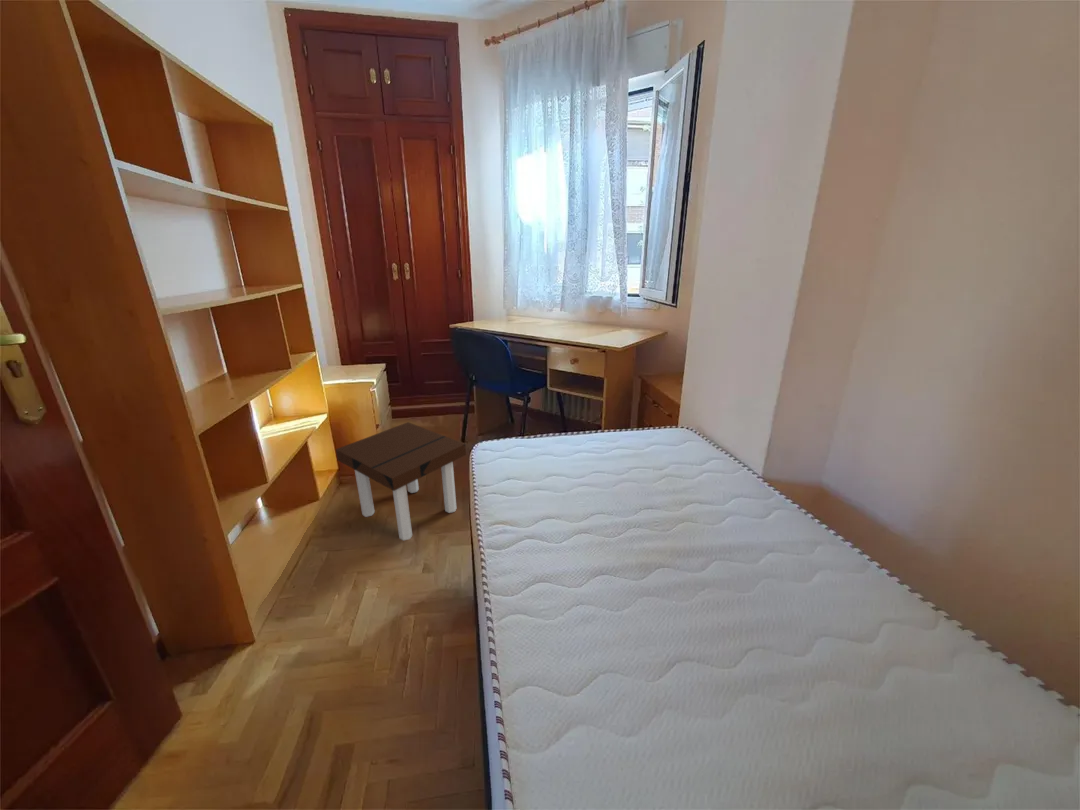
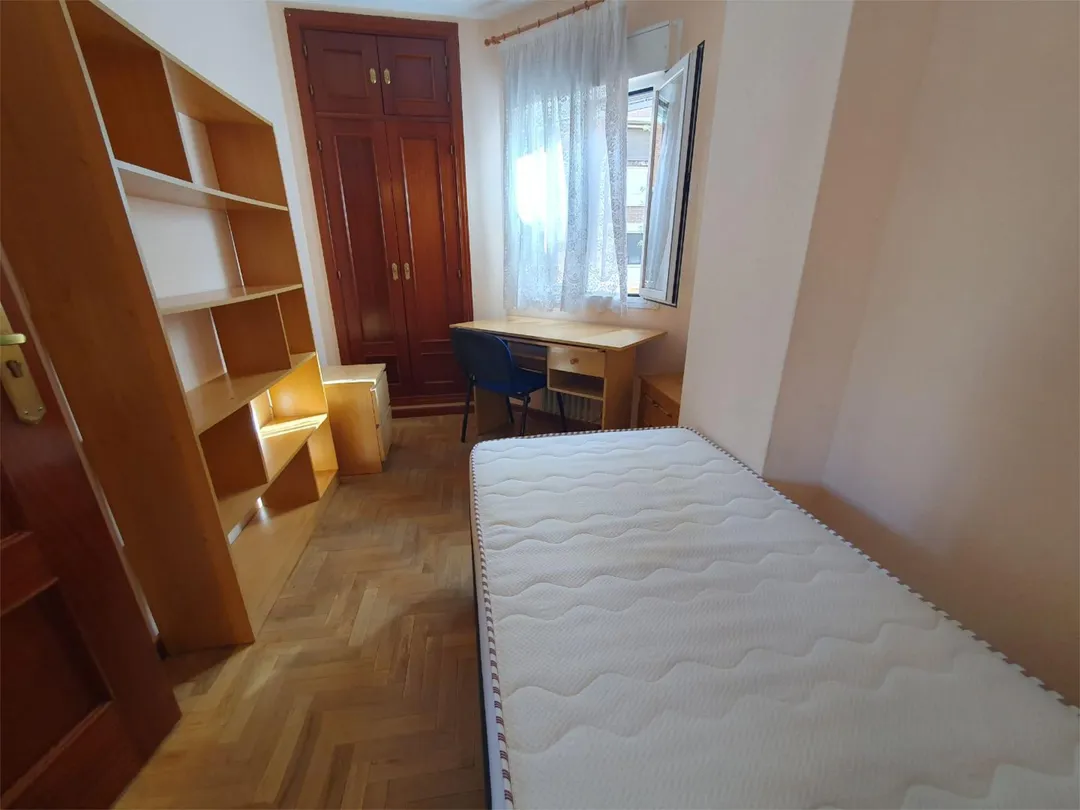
- side table (405, 479)
